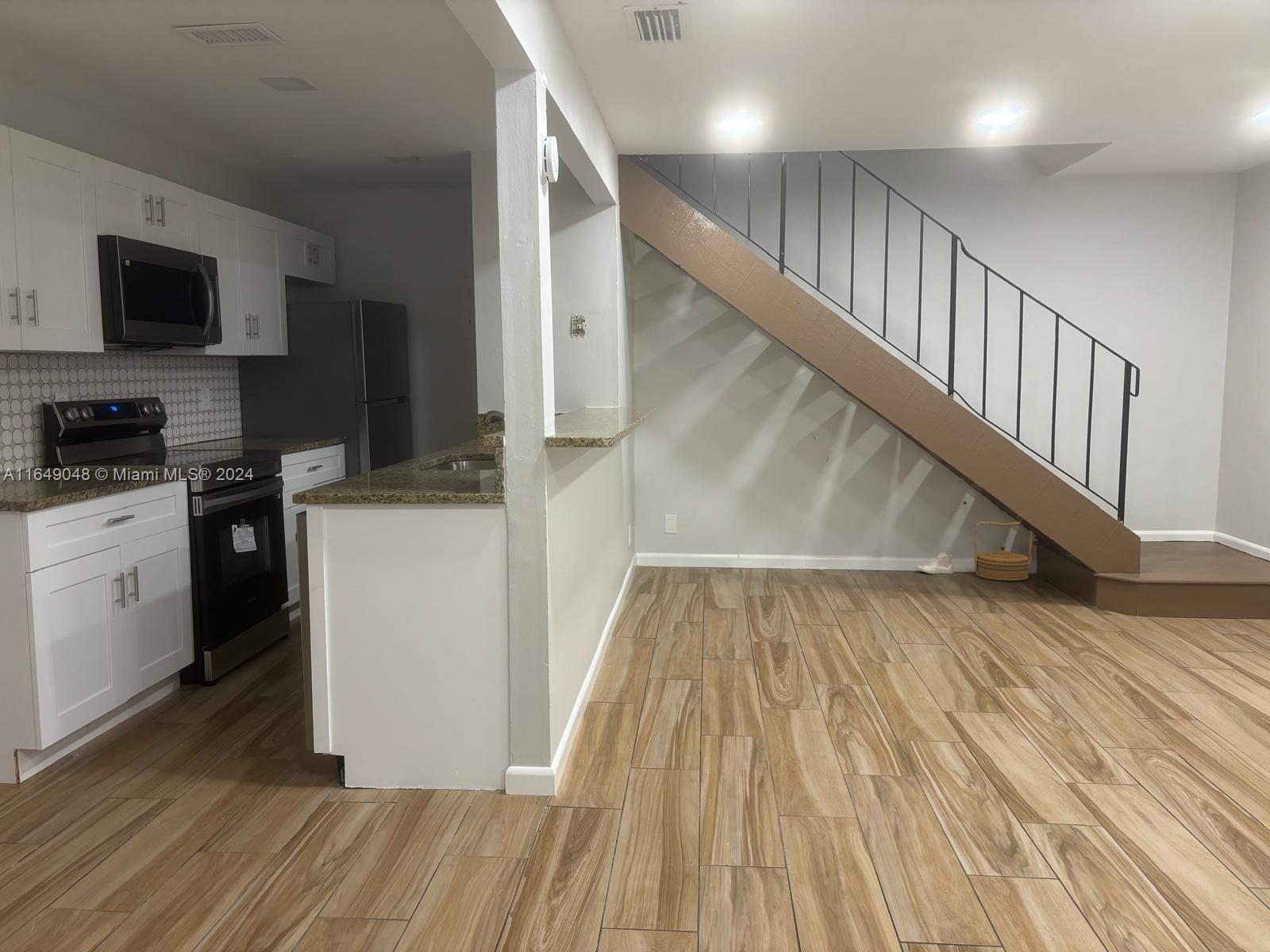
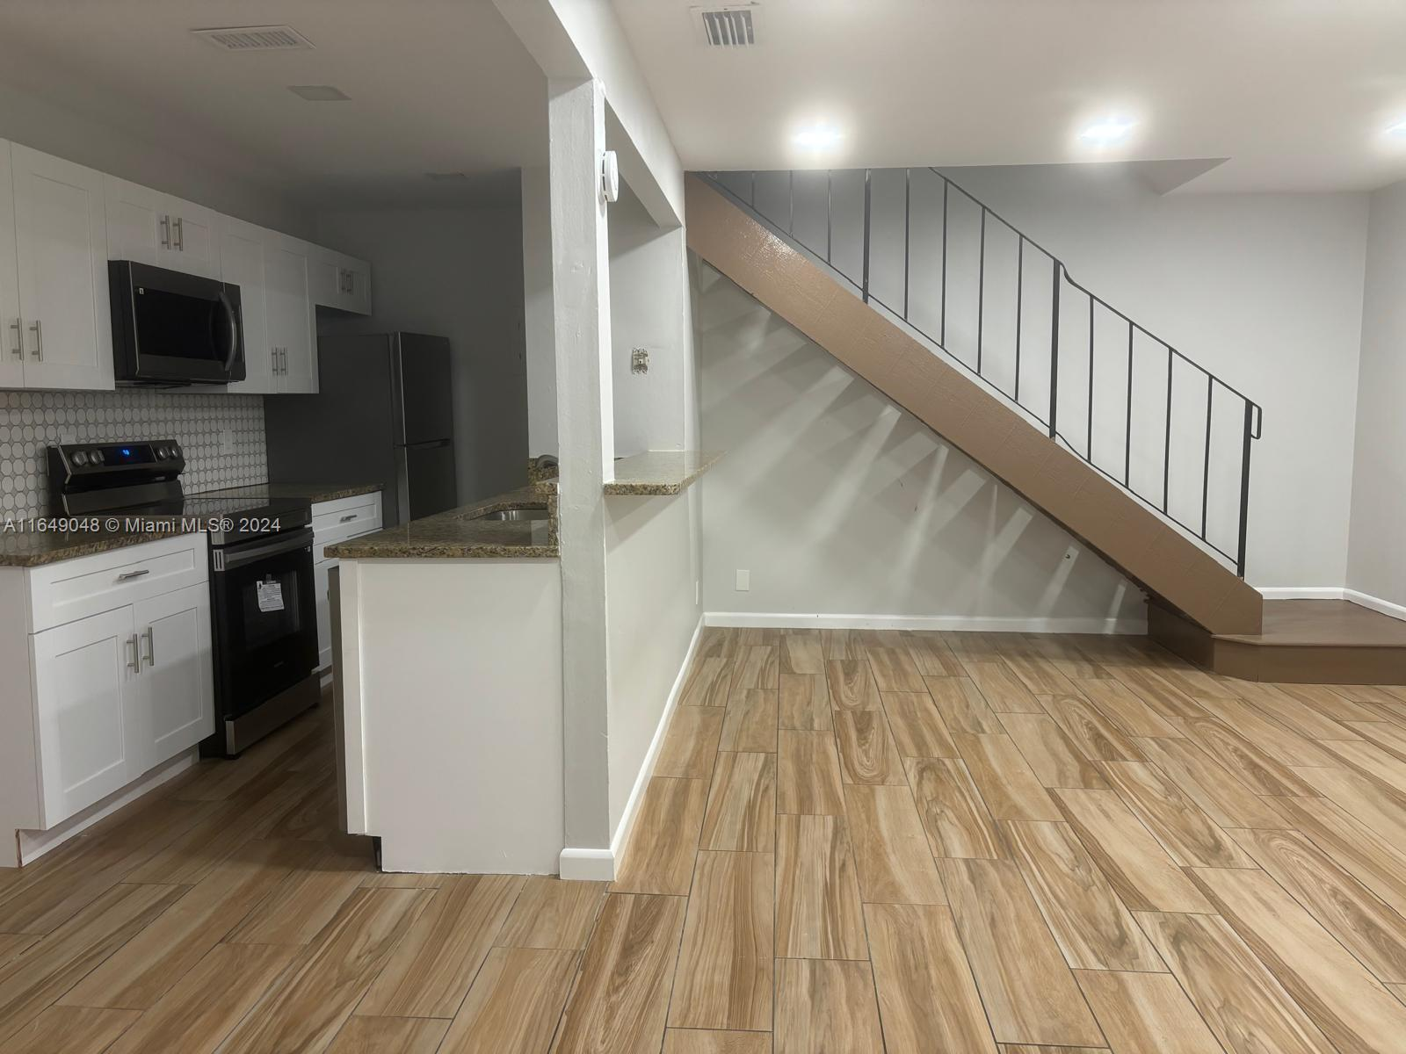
- shoe (935, 563)
- basket (1003, 548)
